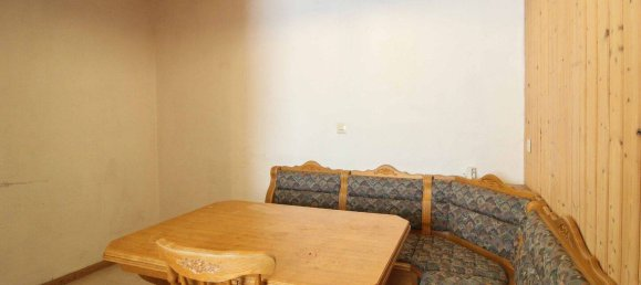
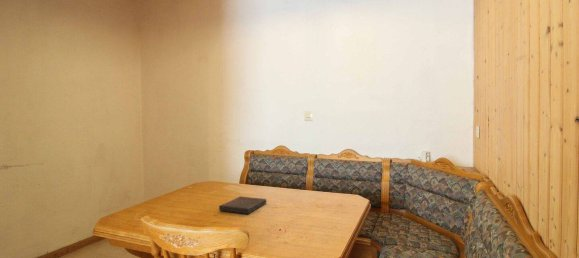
+ book (243, 204)
